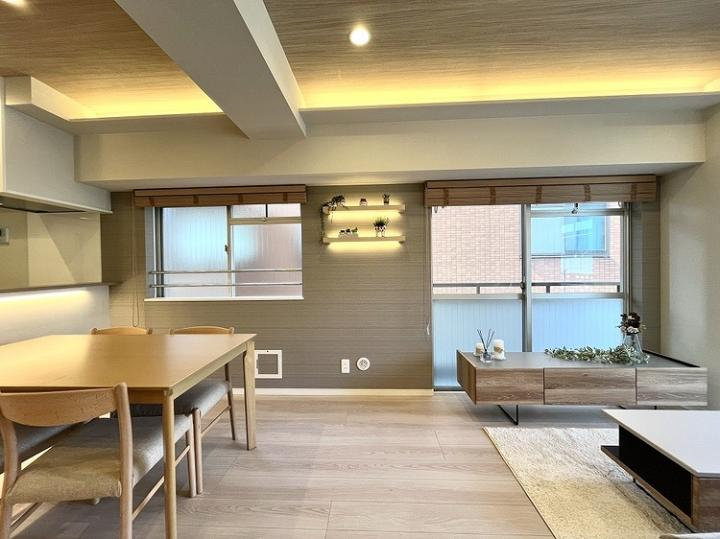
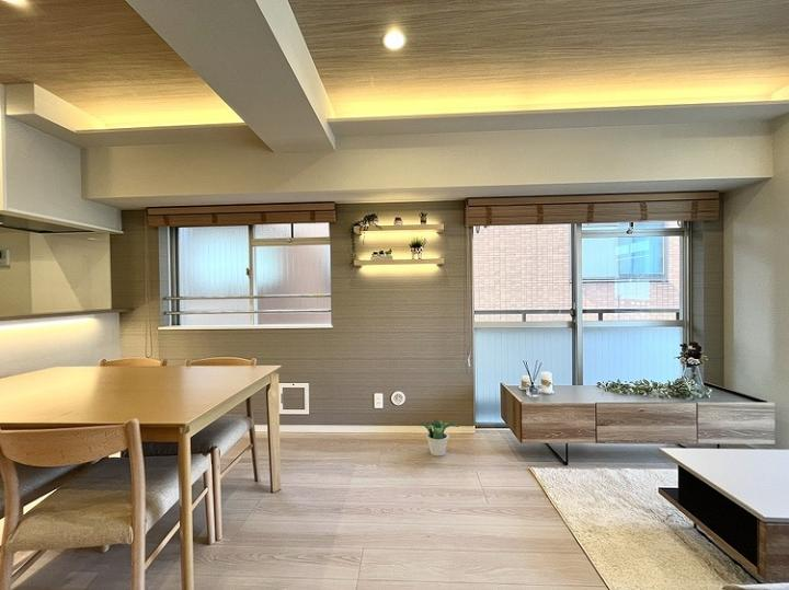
+ potted plant (438, 438)
